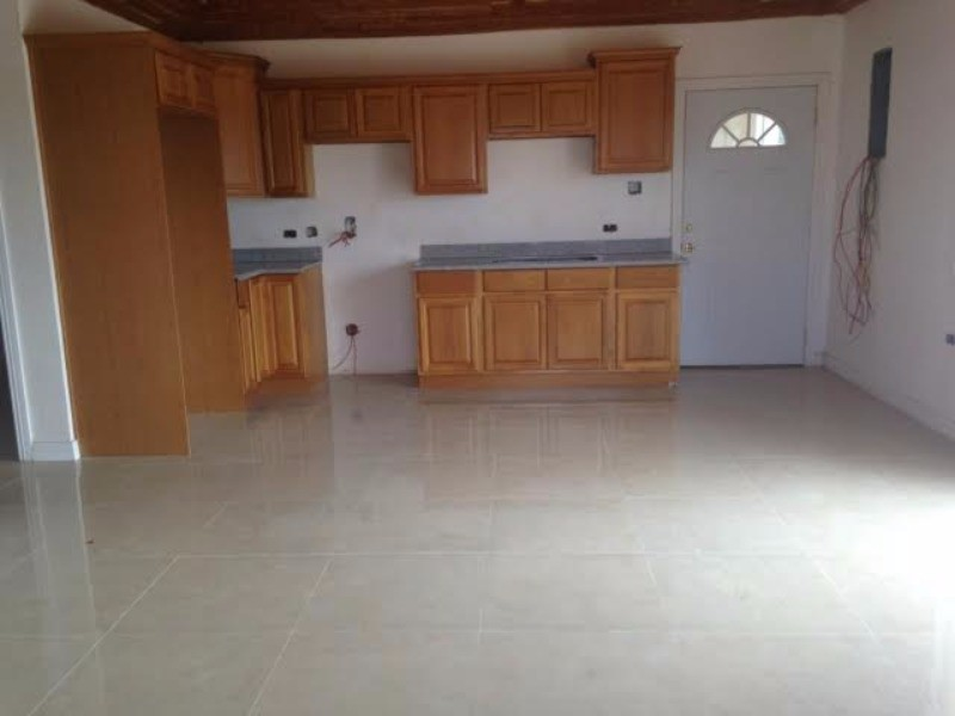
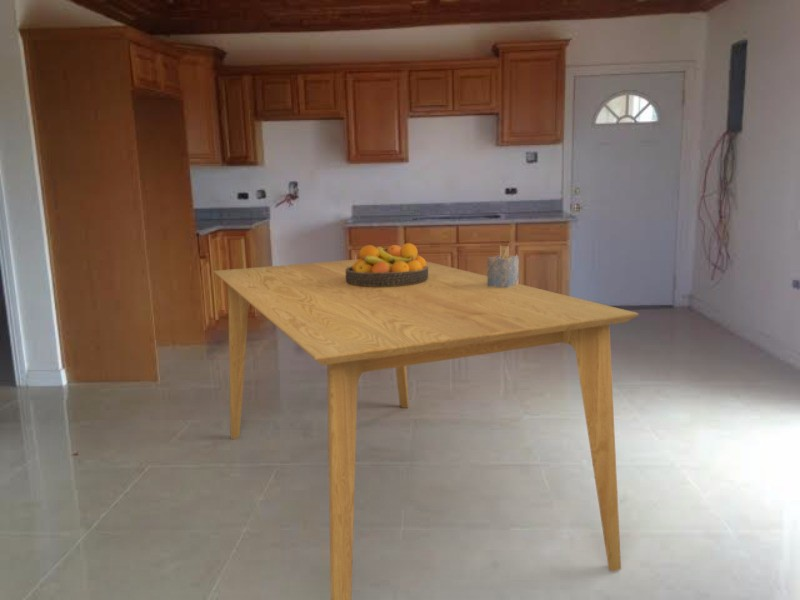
+ dining table (398, 390)
+ fruit bowl (386, 261)
+ napkin holder (503, 265)
